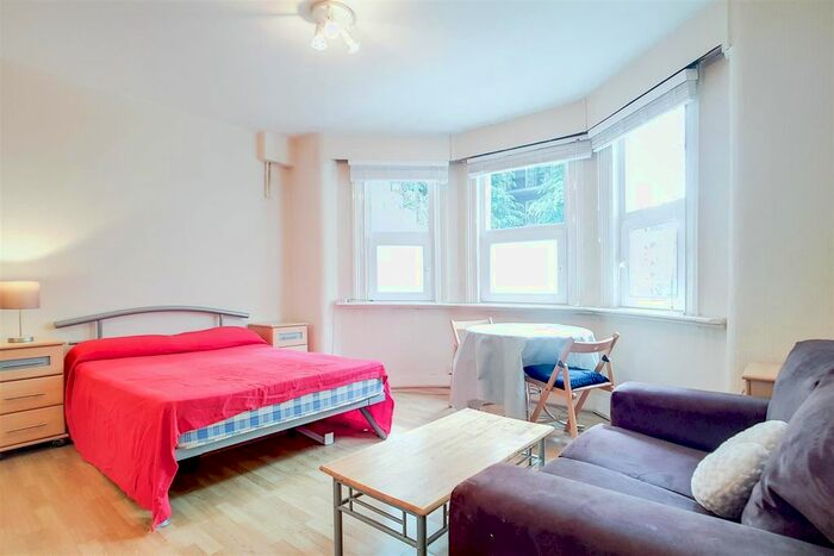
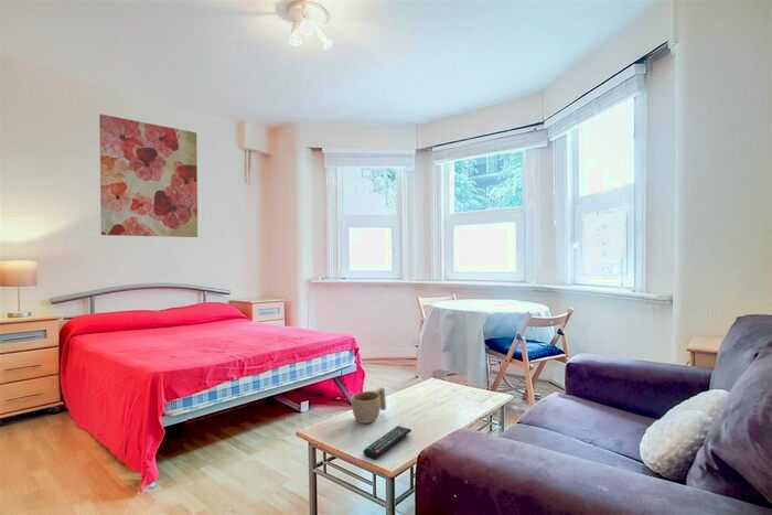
+ wall art (152, 180)
+ remote control (388, 441)
+ cup (371, 405)
